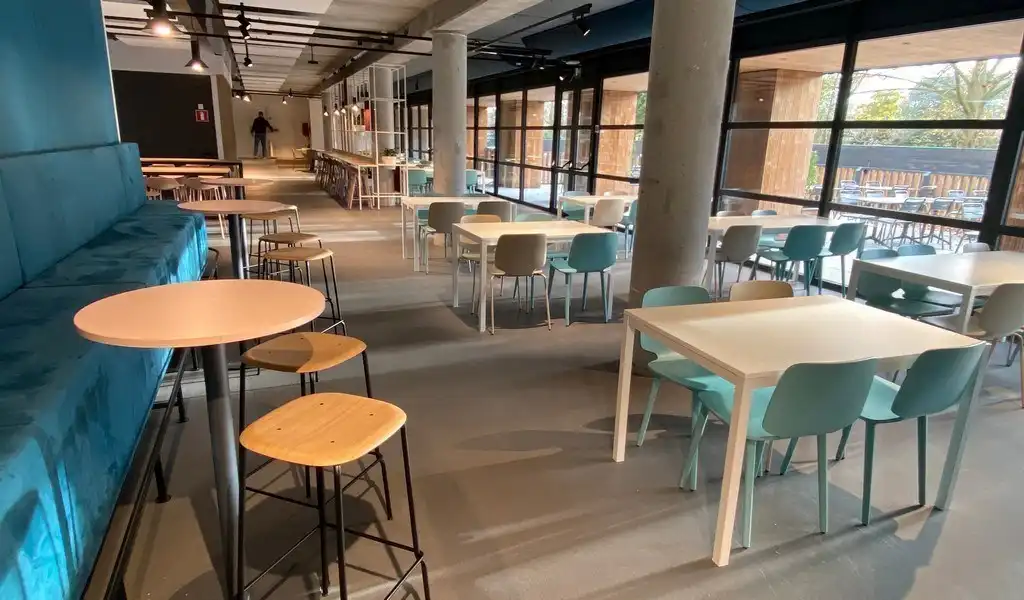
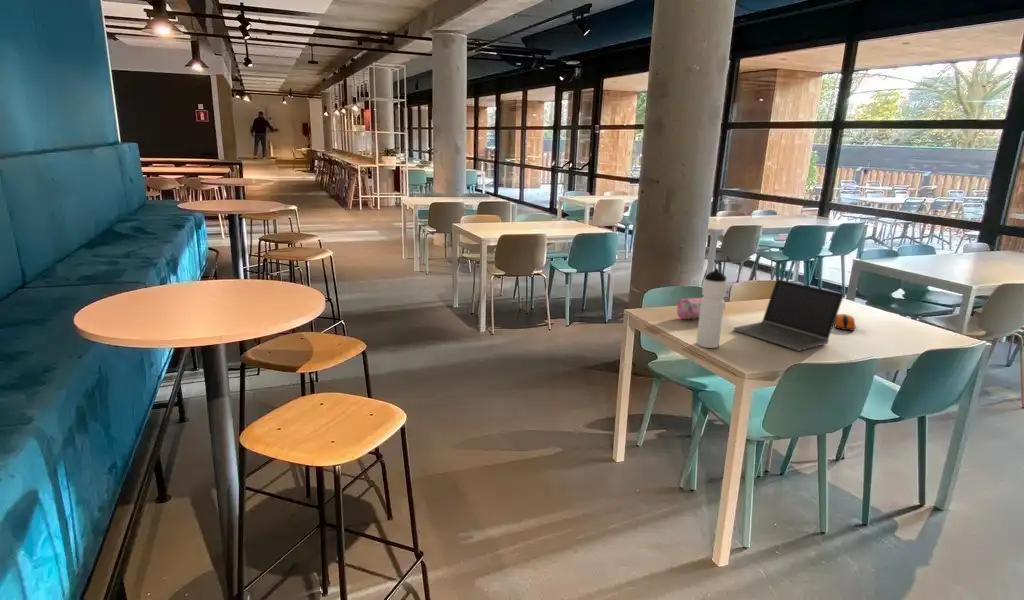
+ water bottle (712, 307)
+ computer mouse (844, 320)
+ pencil case (700, 306)
+ laptop computer (787, 312)
